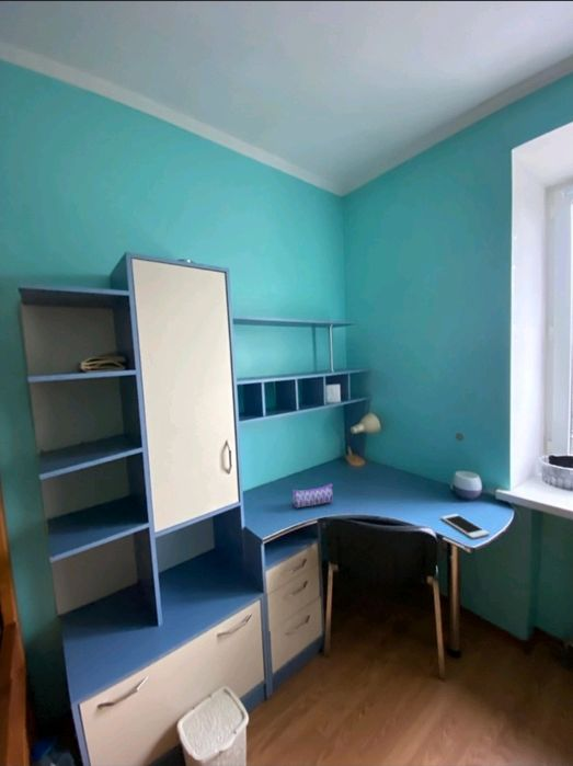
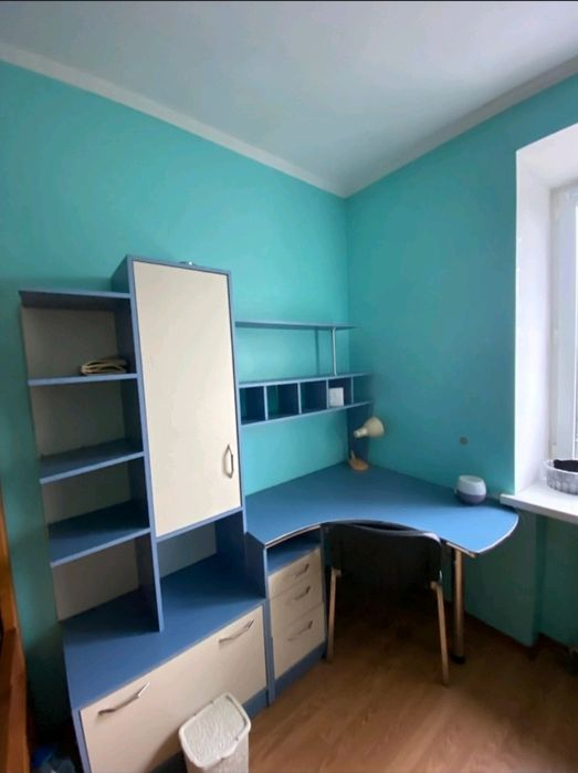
- pencil case (312, 495)
- cell phone (463, 525)
